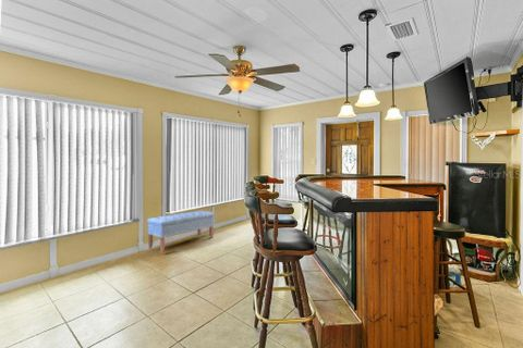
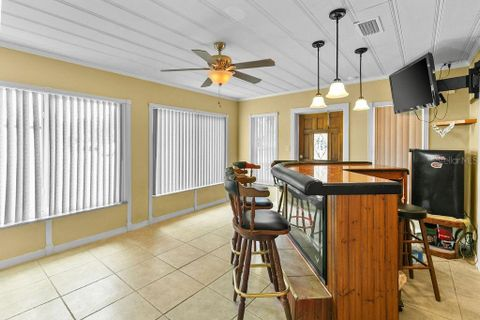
- bench (183, 228)
